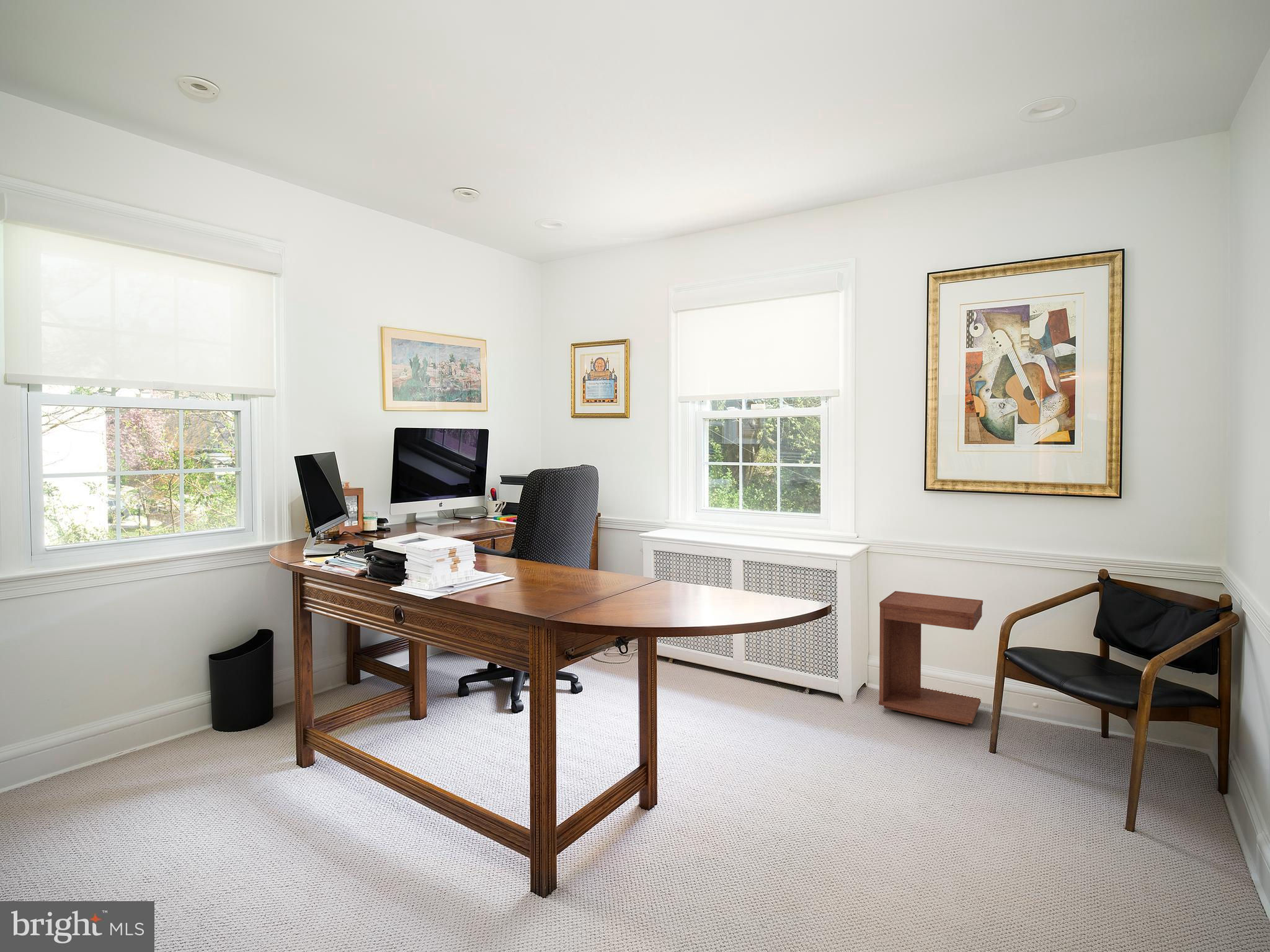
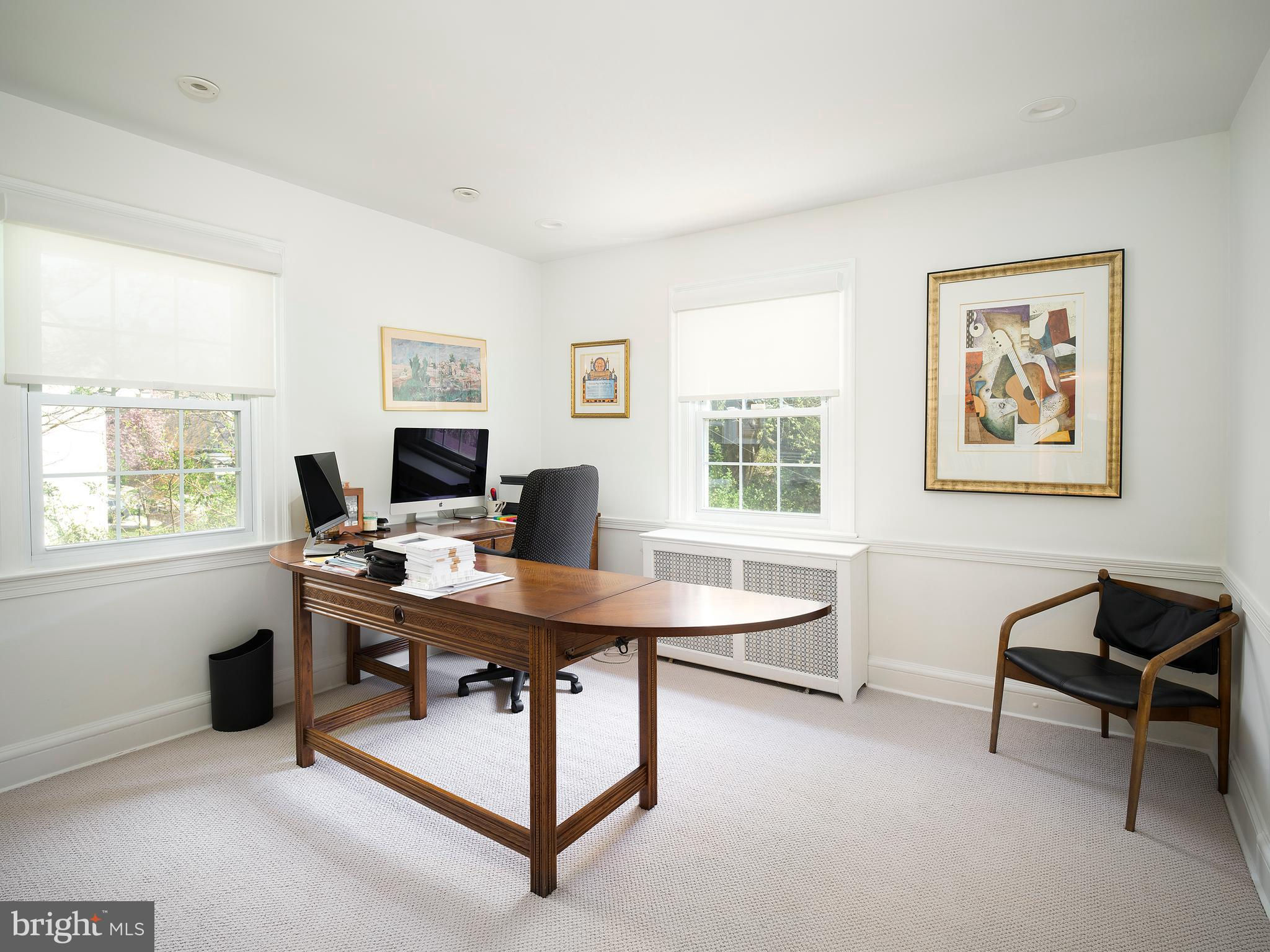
- side table (920, 655)
